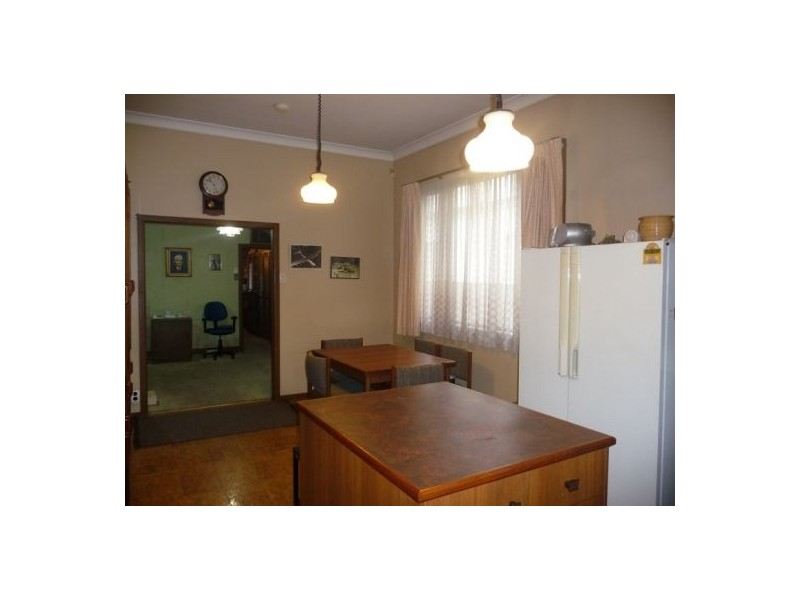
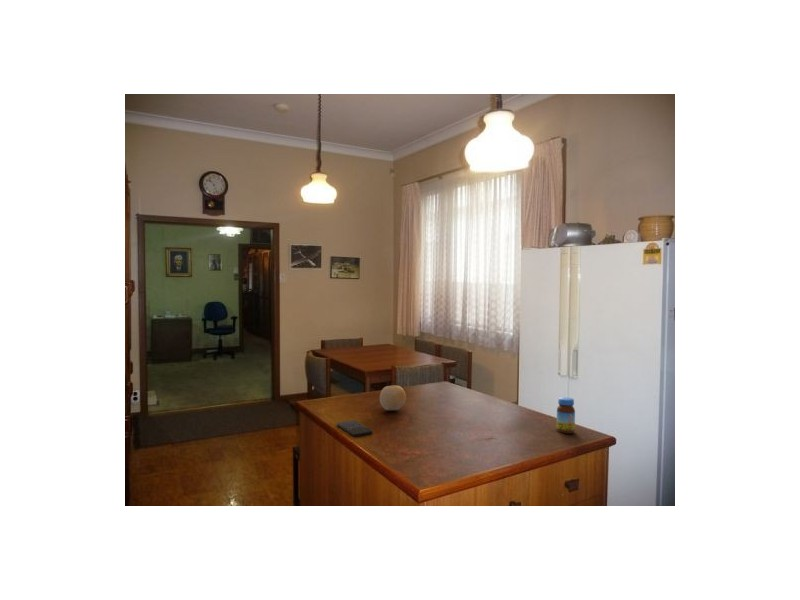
+ smartphone (354, 427)
+ jar (565, 414)
+ fruit (392, 398)
